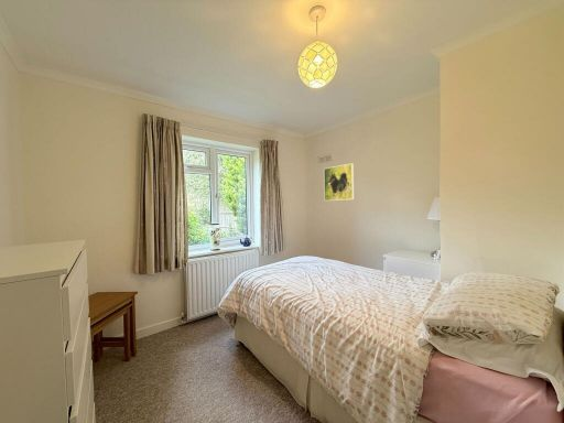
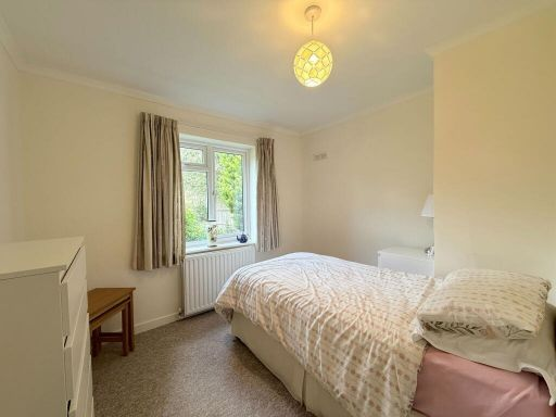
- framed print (337, 183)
